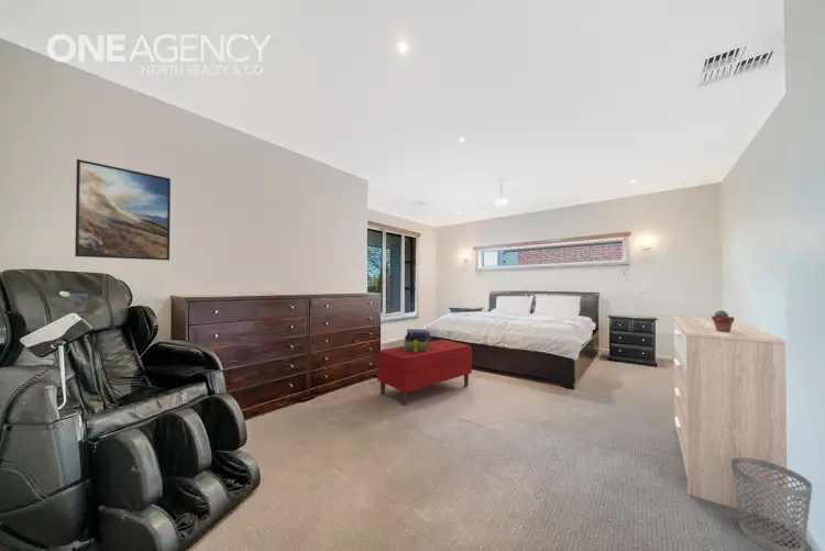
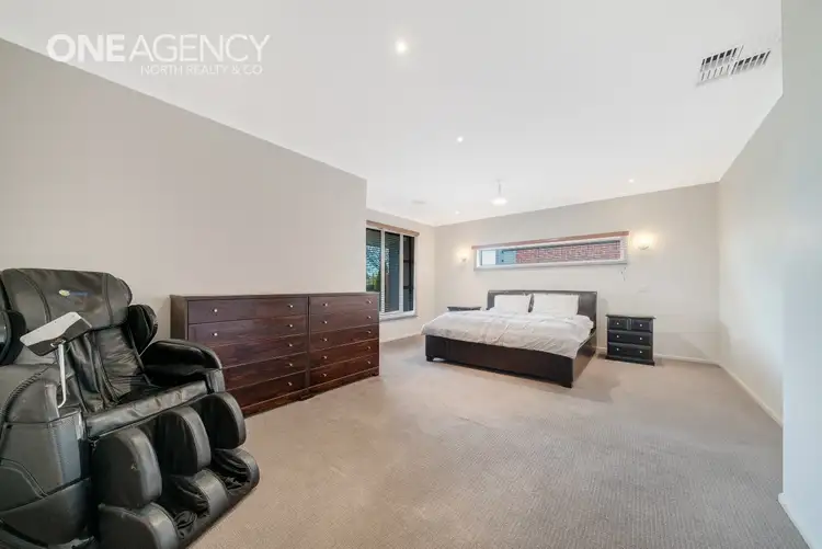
- wastebasket (769, 505)
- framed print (127, 213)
- sideboard (714, 394)
- bench (426, 368)
- stack of books (417, 339)
- potted succulent (723, 320)
